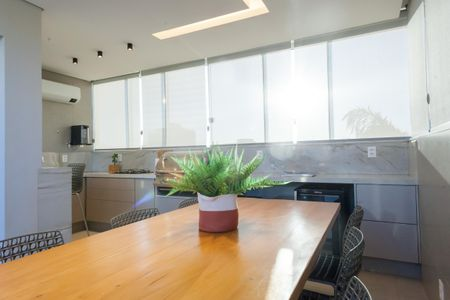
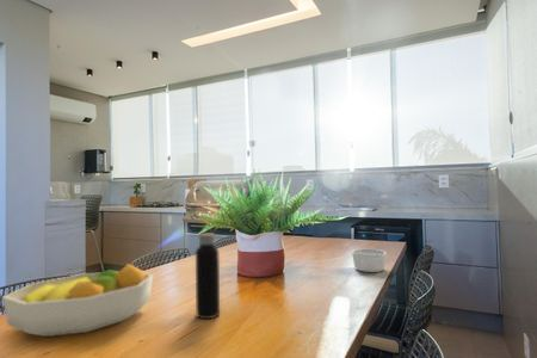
+ fruit bowl (85, 294)
+ ramekin (369, 260)
+ water bottle (206, 270)
